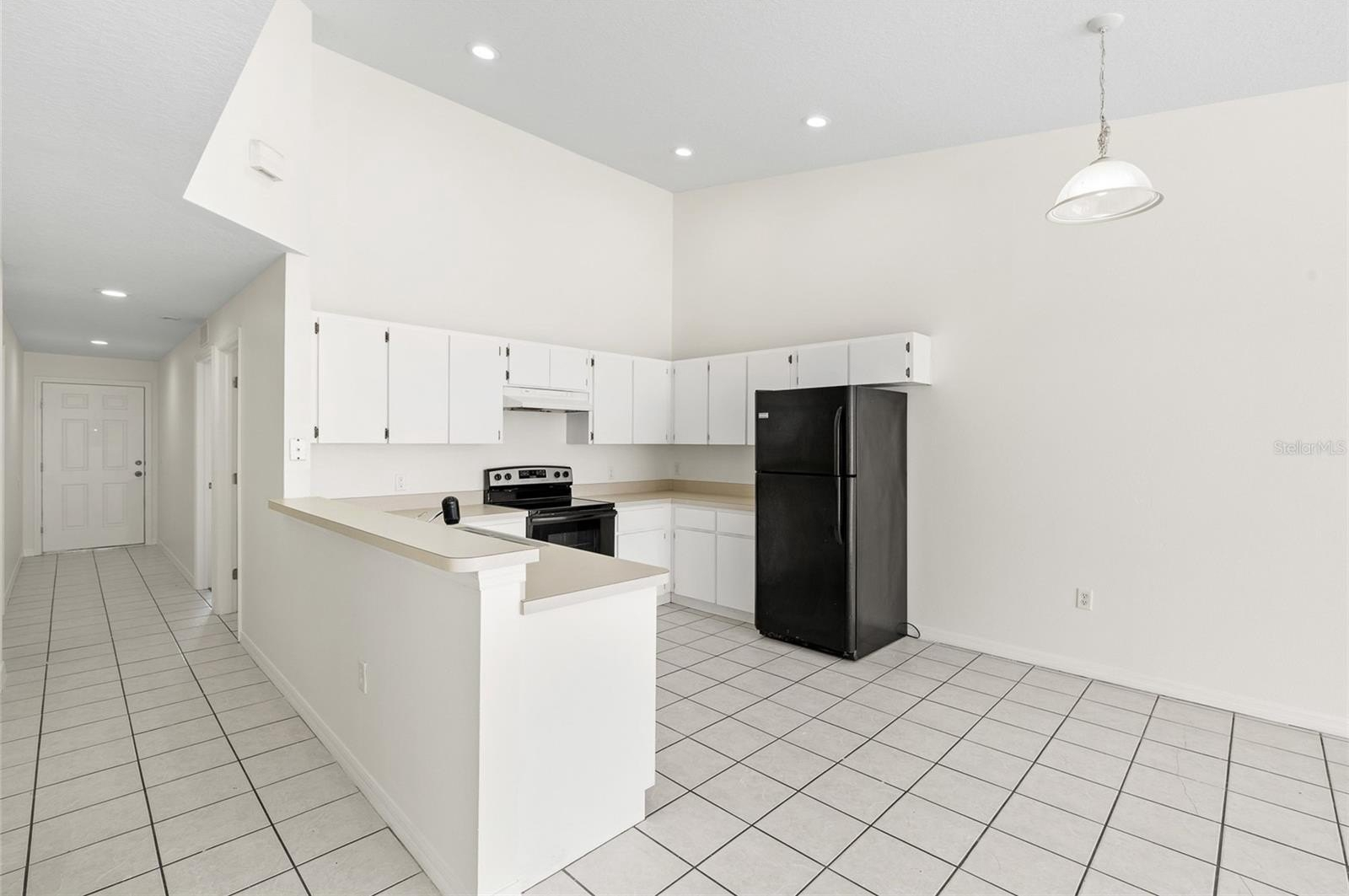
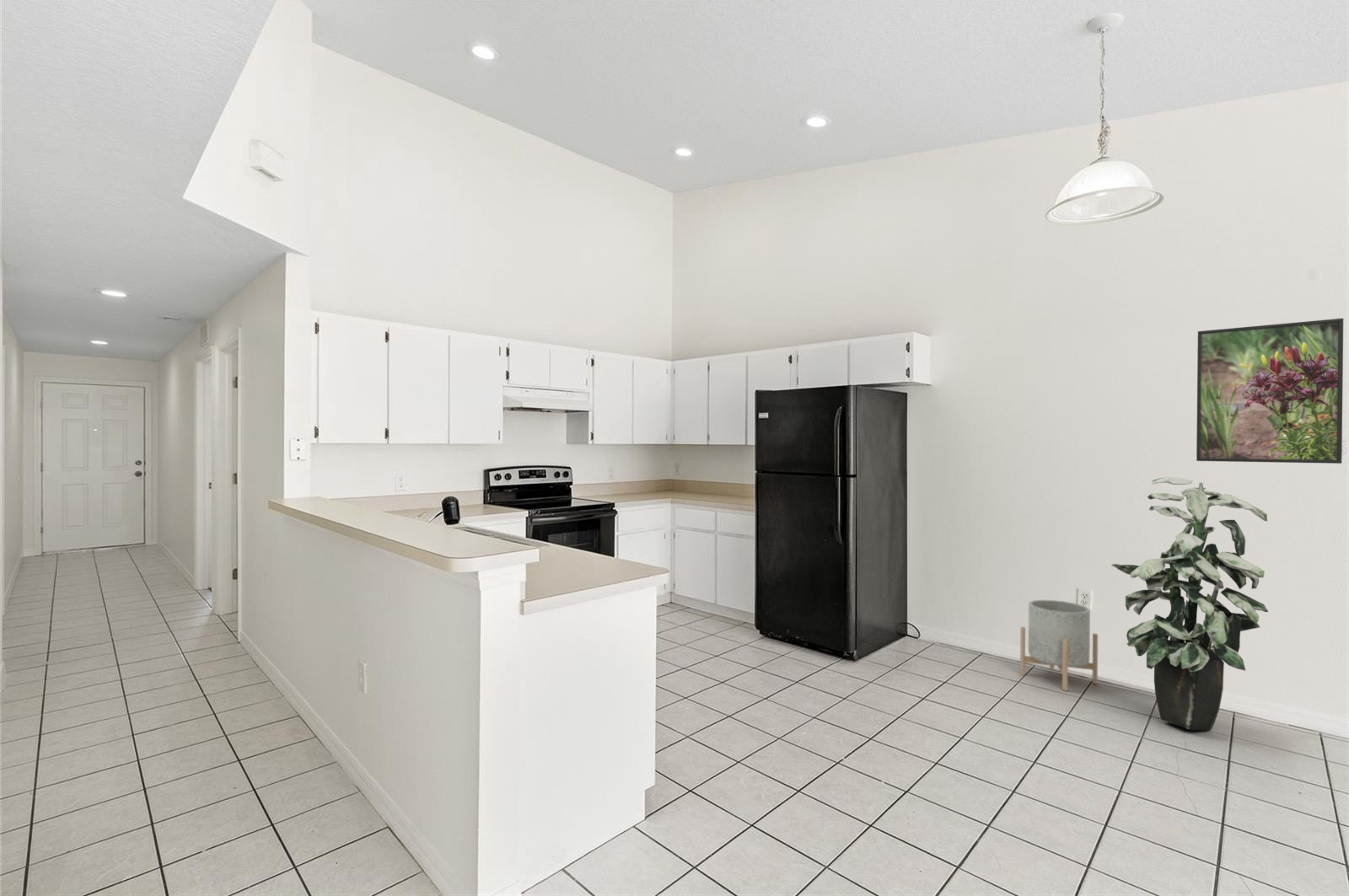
+ planter (1058, 642)
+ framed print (1266, 394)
+ indoor plant (1186, 600)
